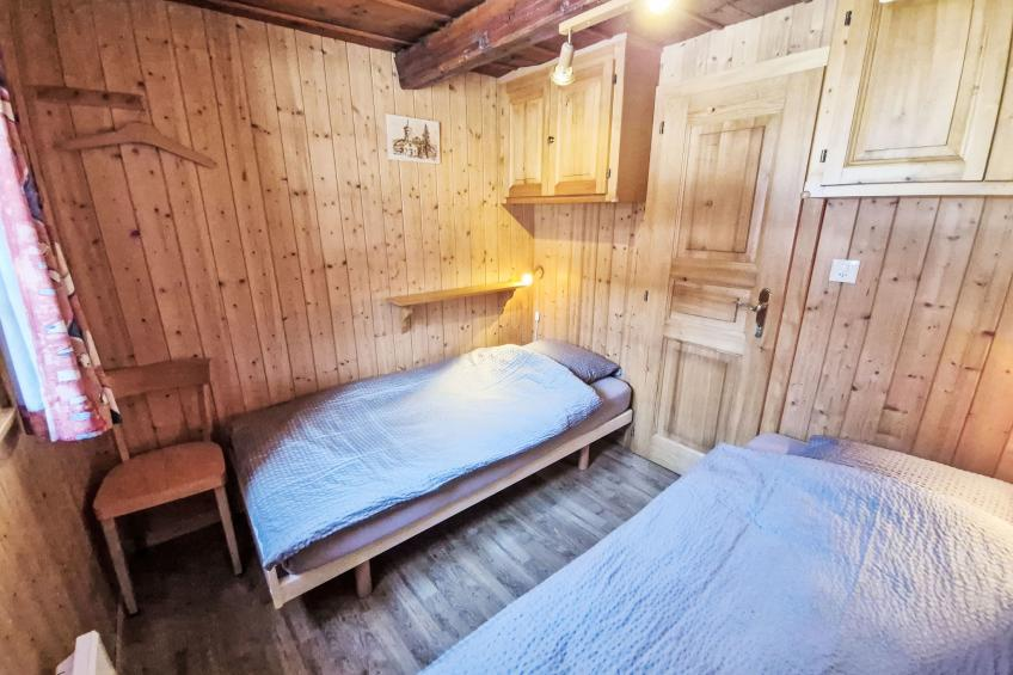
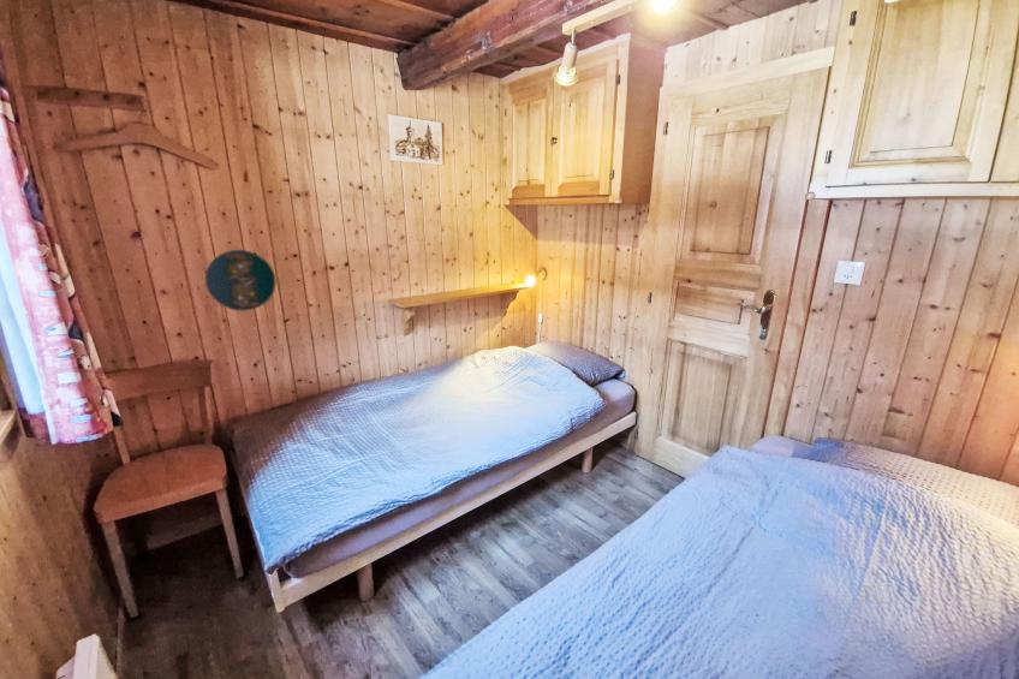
+ decorative plate (242, 280)
